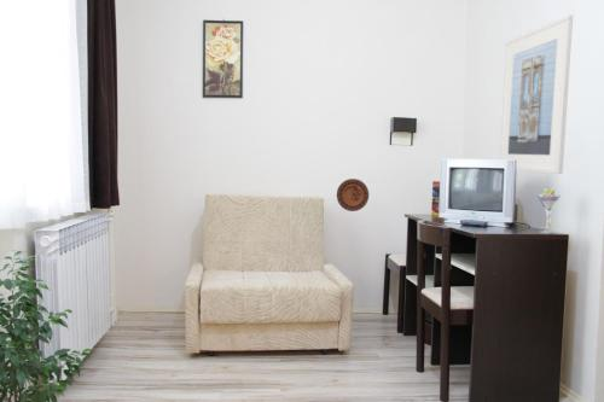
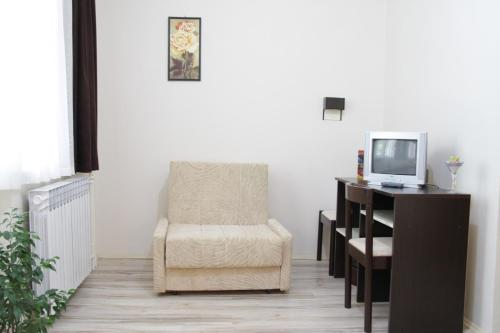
- decorative plate (352, 194)
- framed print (530, 100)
